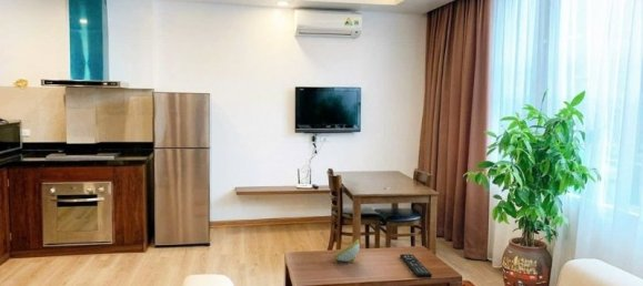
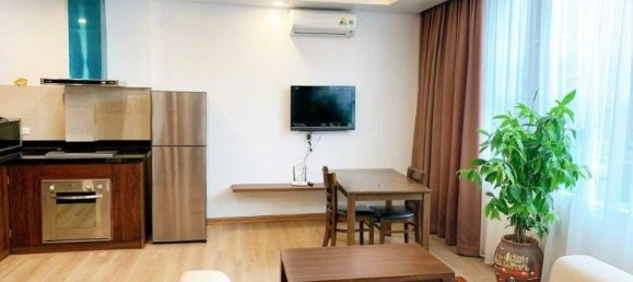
- decorative bowl (345, 249)
- remote control (414, 264)
